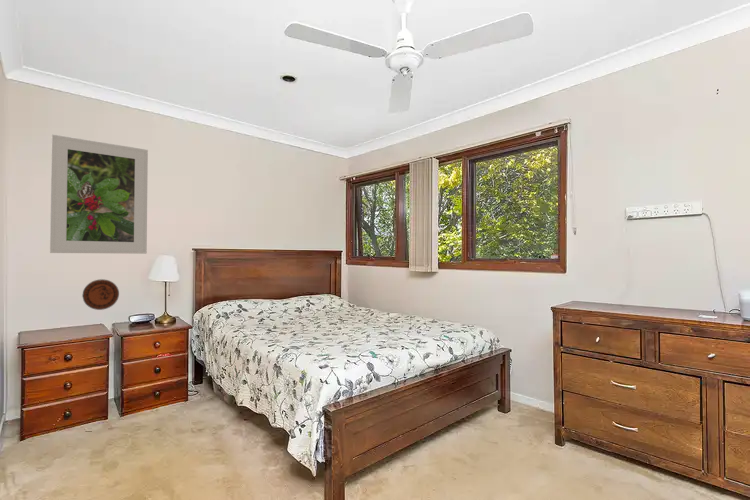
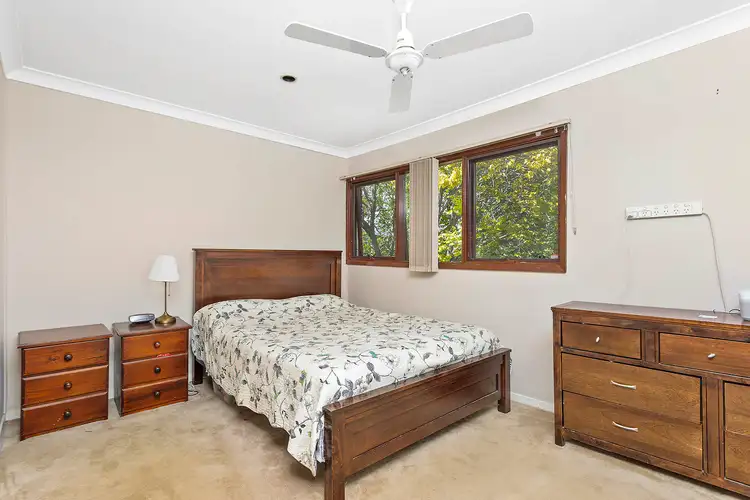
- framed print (102, 197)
- decorative plate (101, 294)
